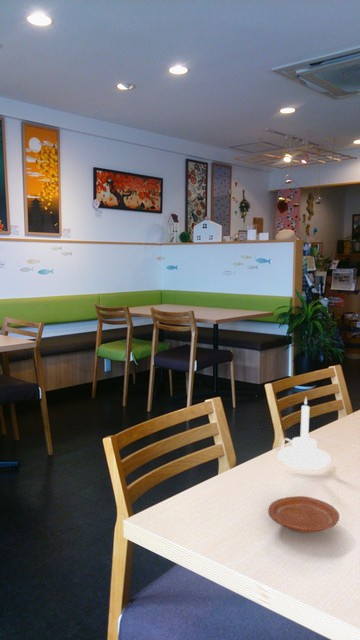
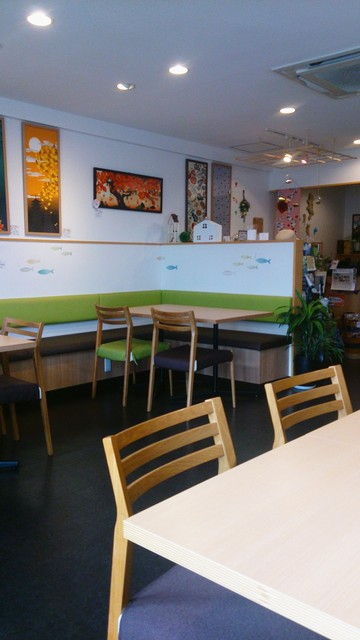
- candle holder (304, 429)
- plate (302, 518)
